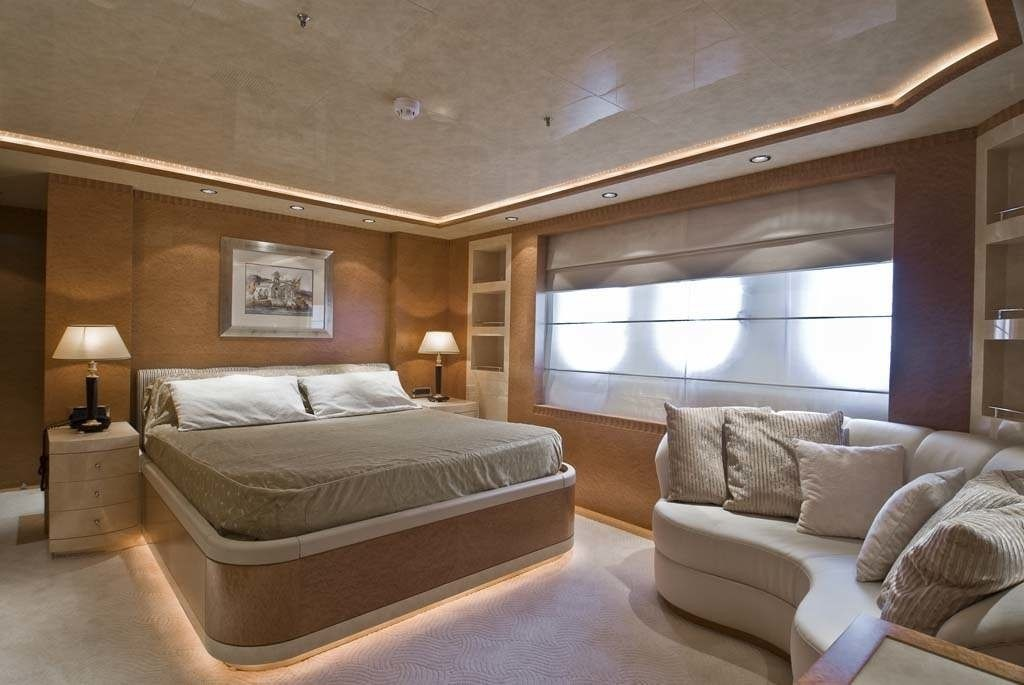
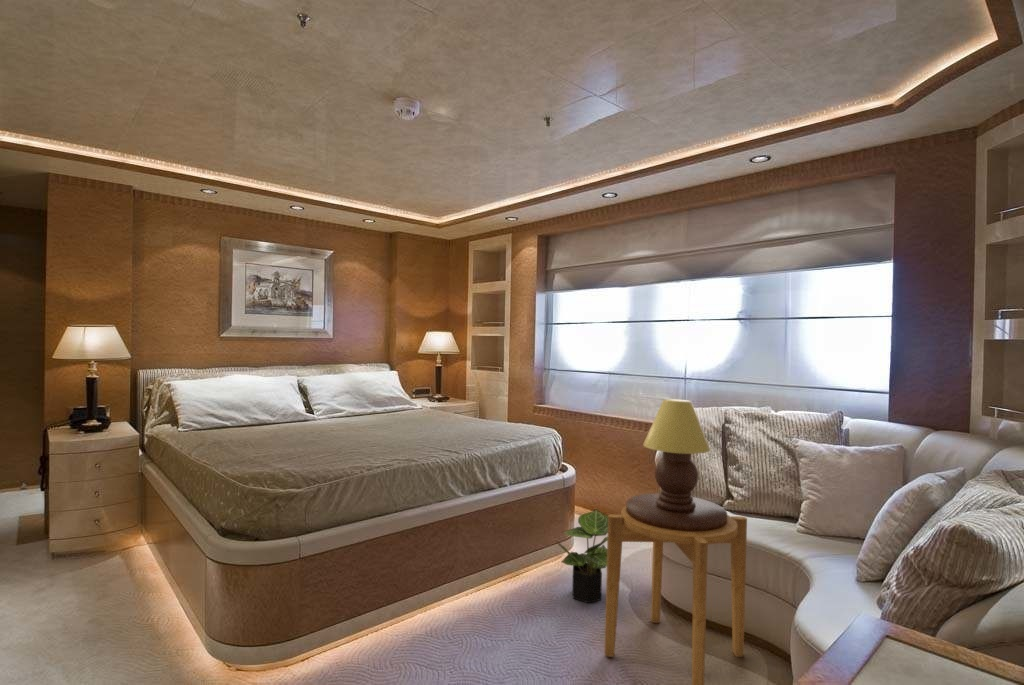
+ table lamp (676, 457)
+ side table (661, 583)
+ potted plant (593, 557)
